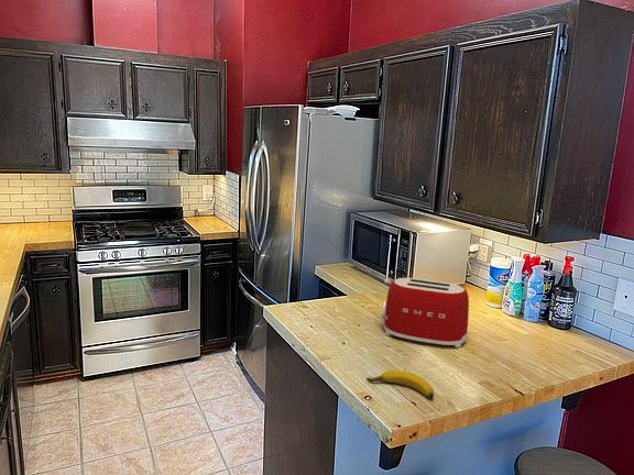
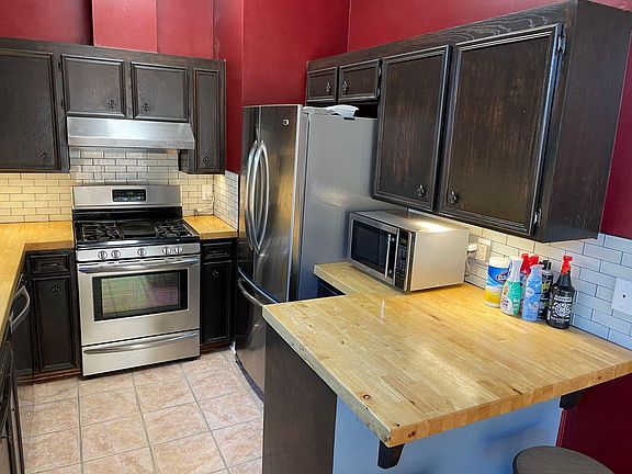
- banana (403, 380)
- toaster (424, 309)
